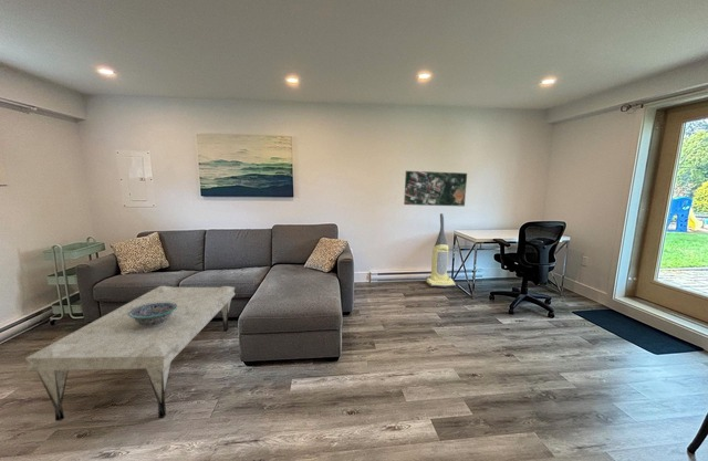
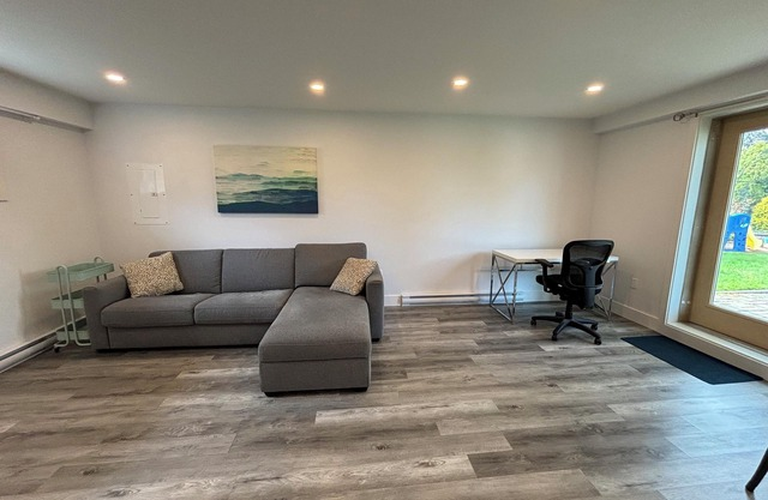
- vacuum cleaner (441, 249)
- map (436, 188)
- decorative bowl (154, 315)
- coffee table (162, 337)
